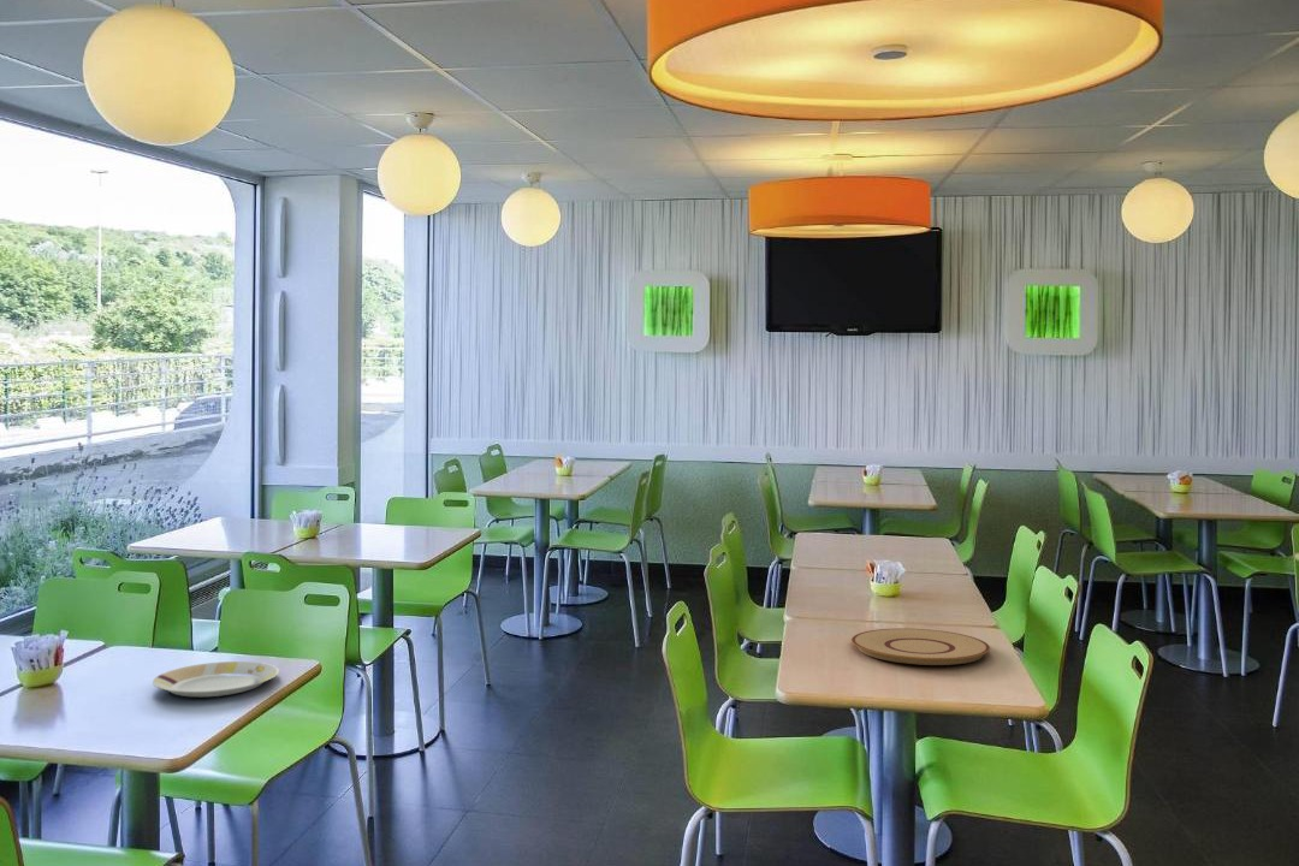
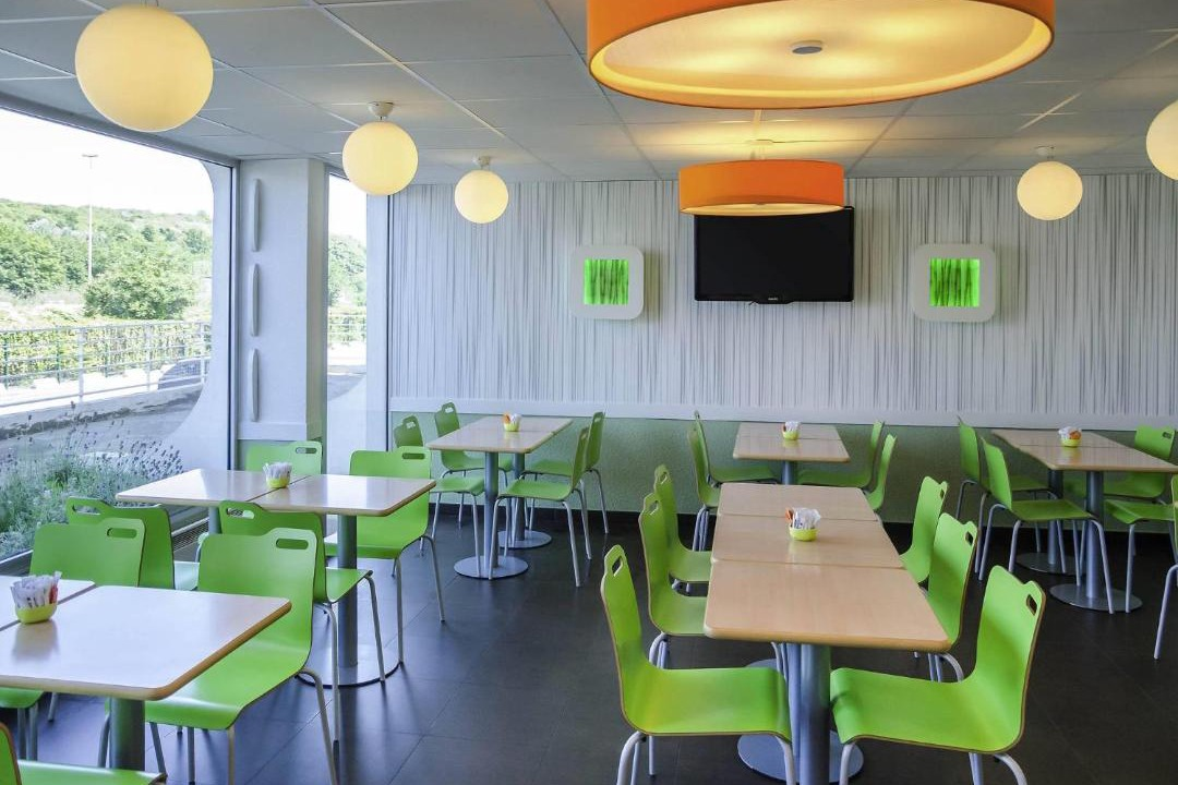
- plate (216, 680)
- plate (919, 646)
